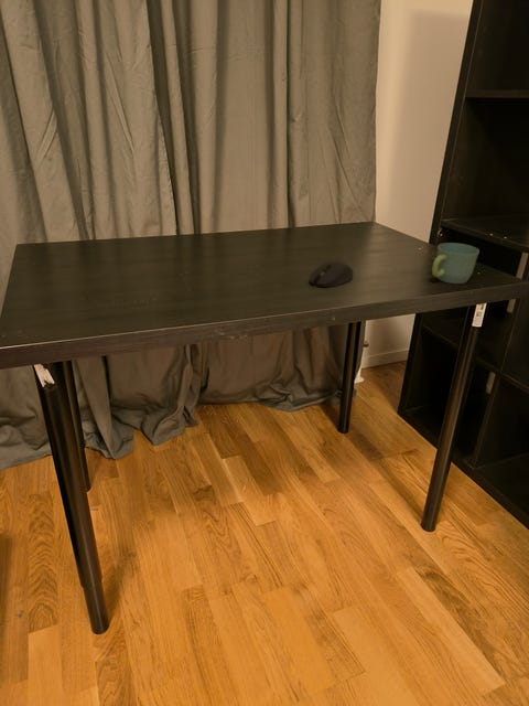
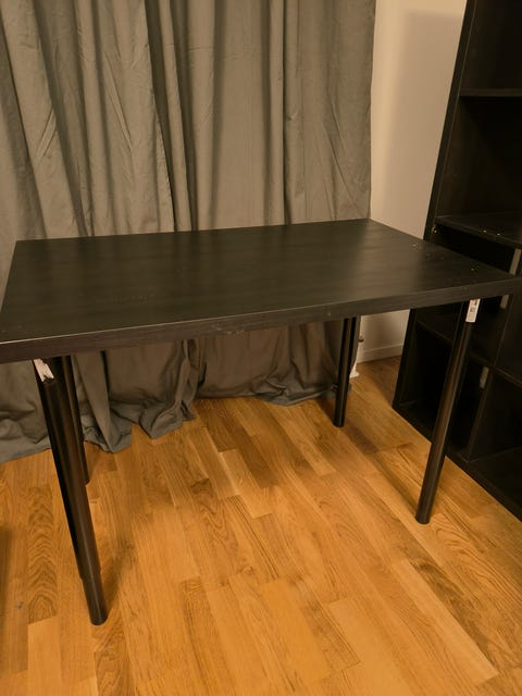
- computer mouse (332, 271)
- mug (451, 264)
